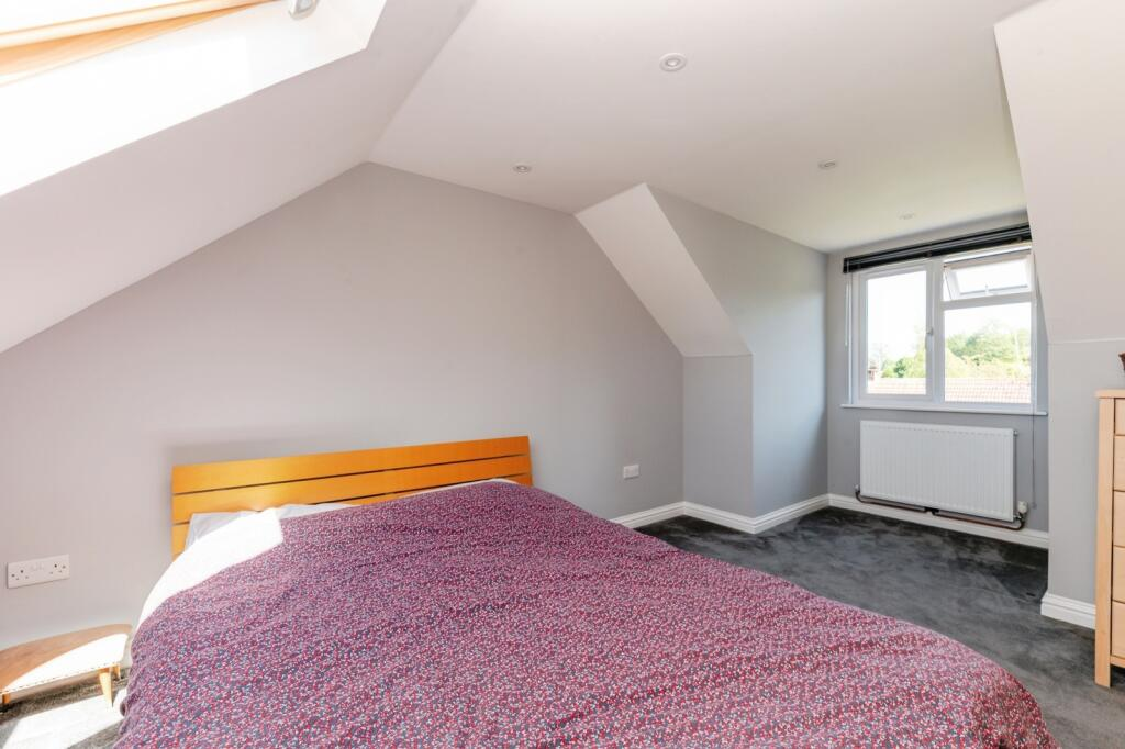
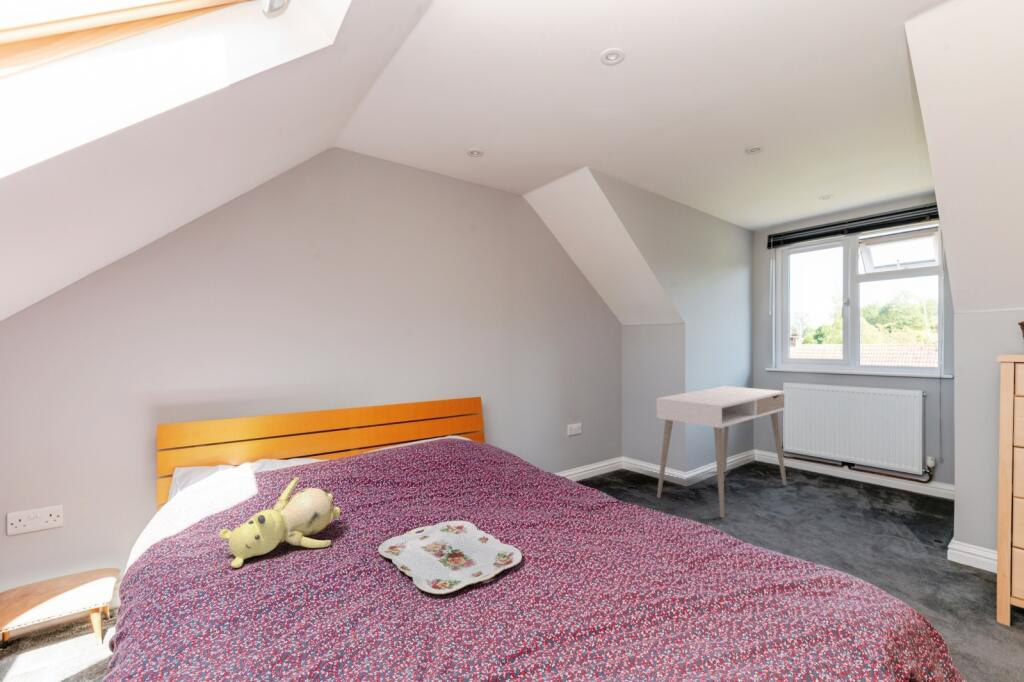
+ desk (723, 443)
+ serving tray (448, 553)
+ teddy bear (291, 515)
